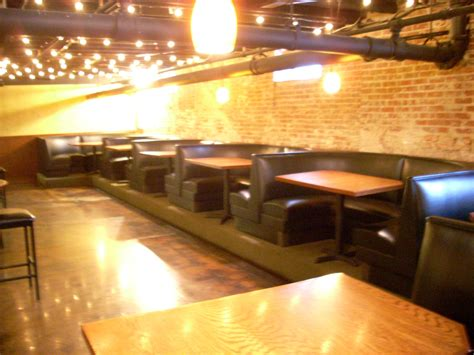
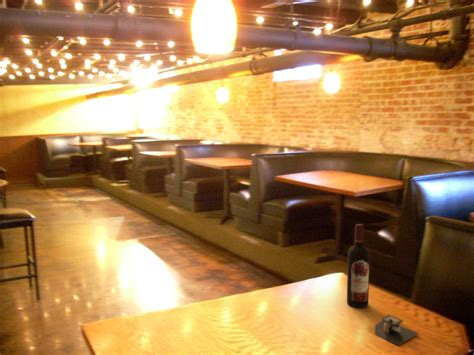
+ wine bottle (358, 264)
+ architectural model (391, 323)
